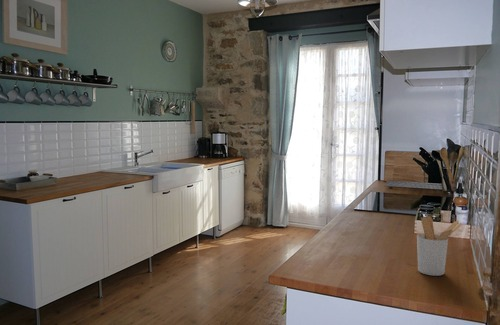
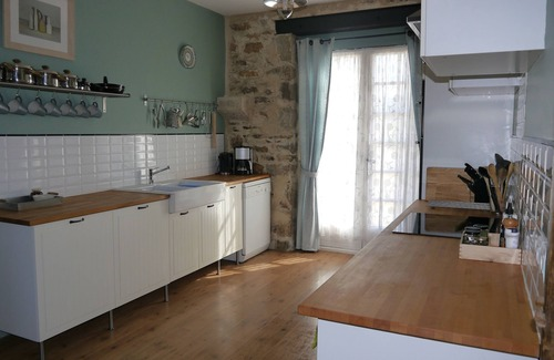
- utensil holder (439, 245)
